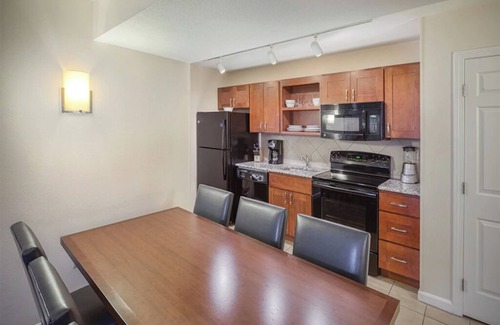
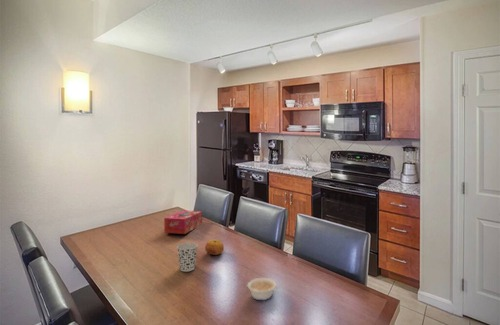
+ tissue box (184, 221)
+ legume (261, 289)
+ cup (187, 257)
+ fruit (214, 247)
